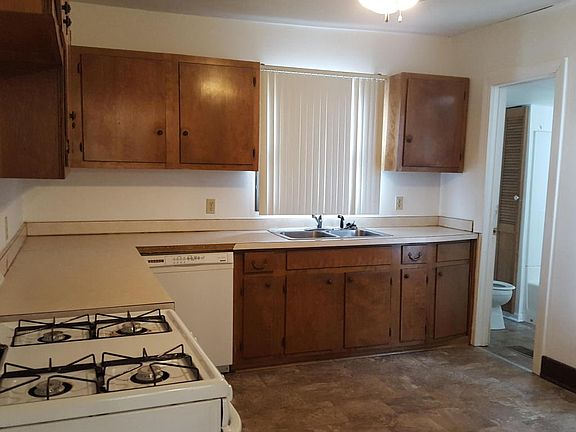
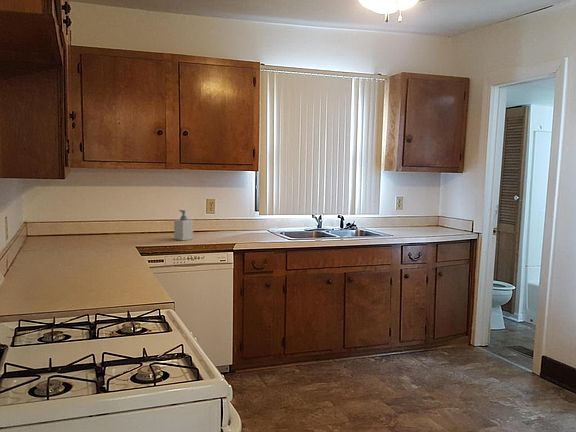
+ soap bottle (183, 224)
